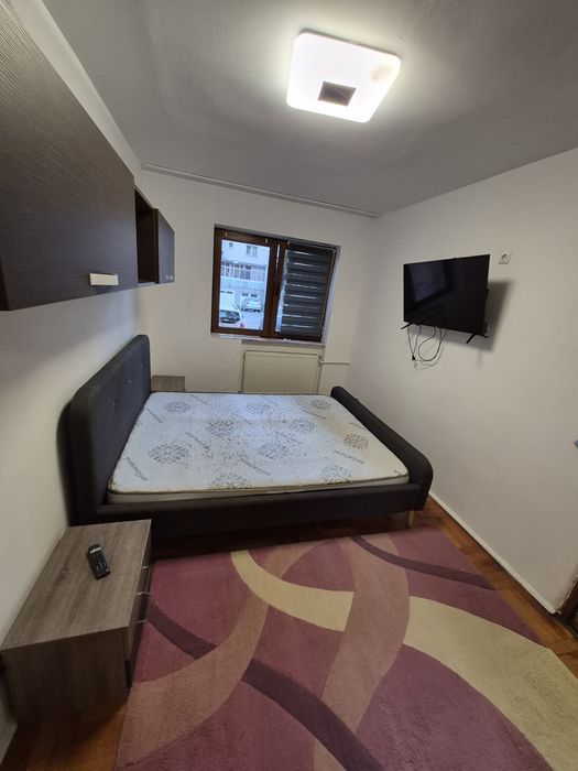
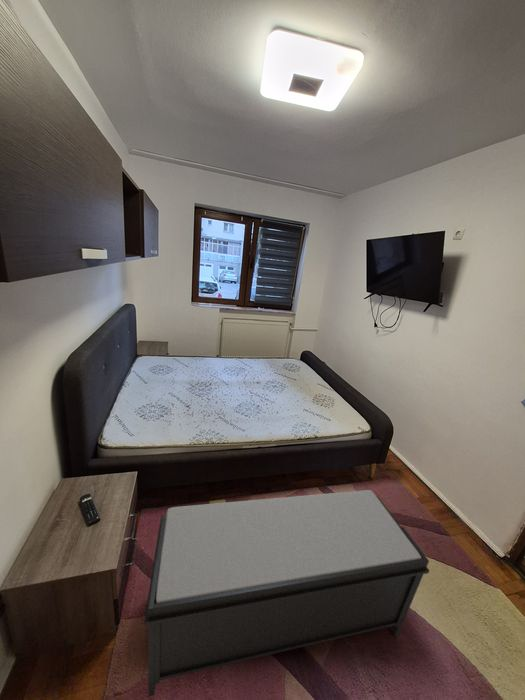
+ bench (283, 573)
